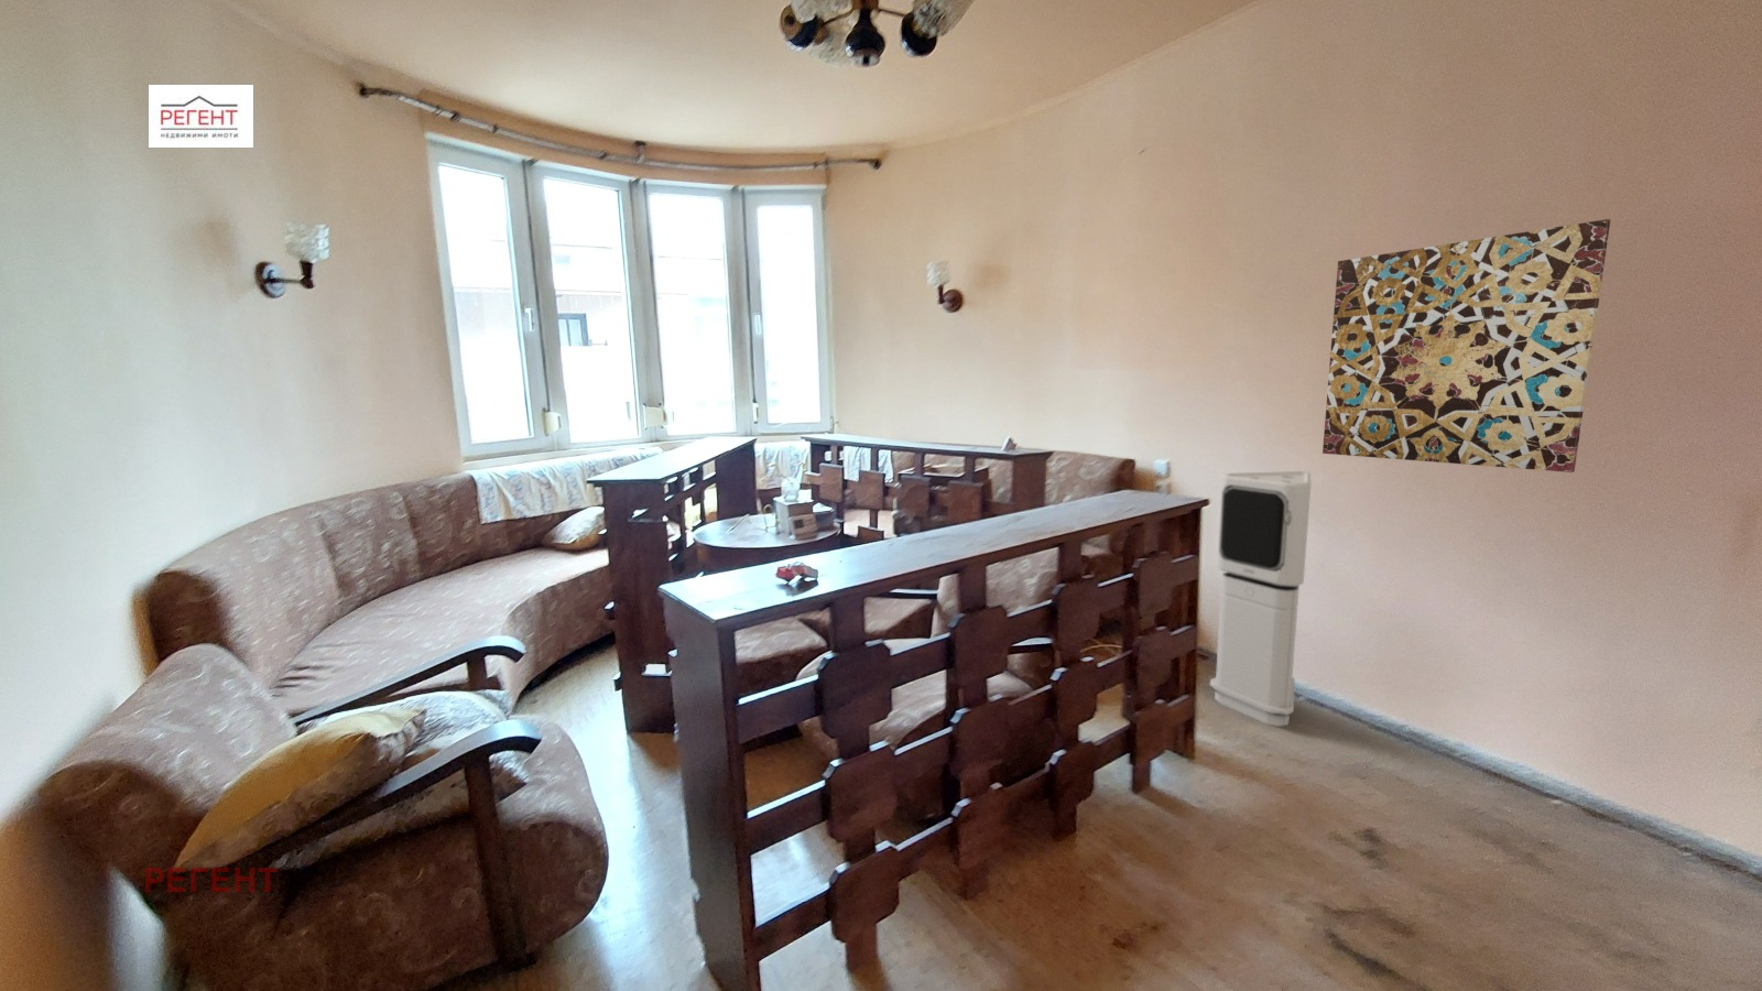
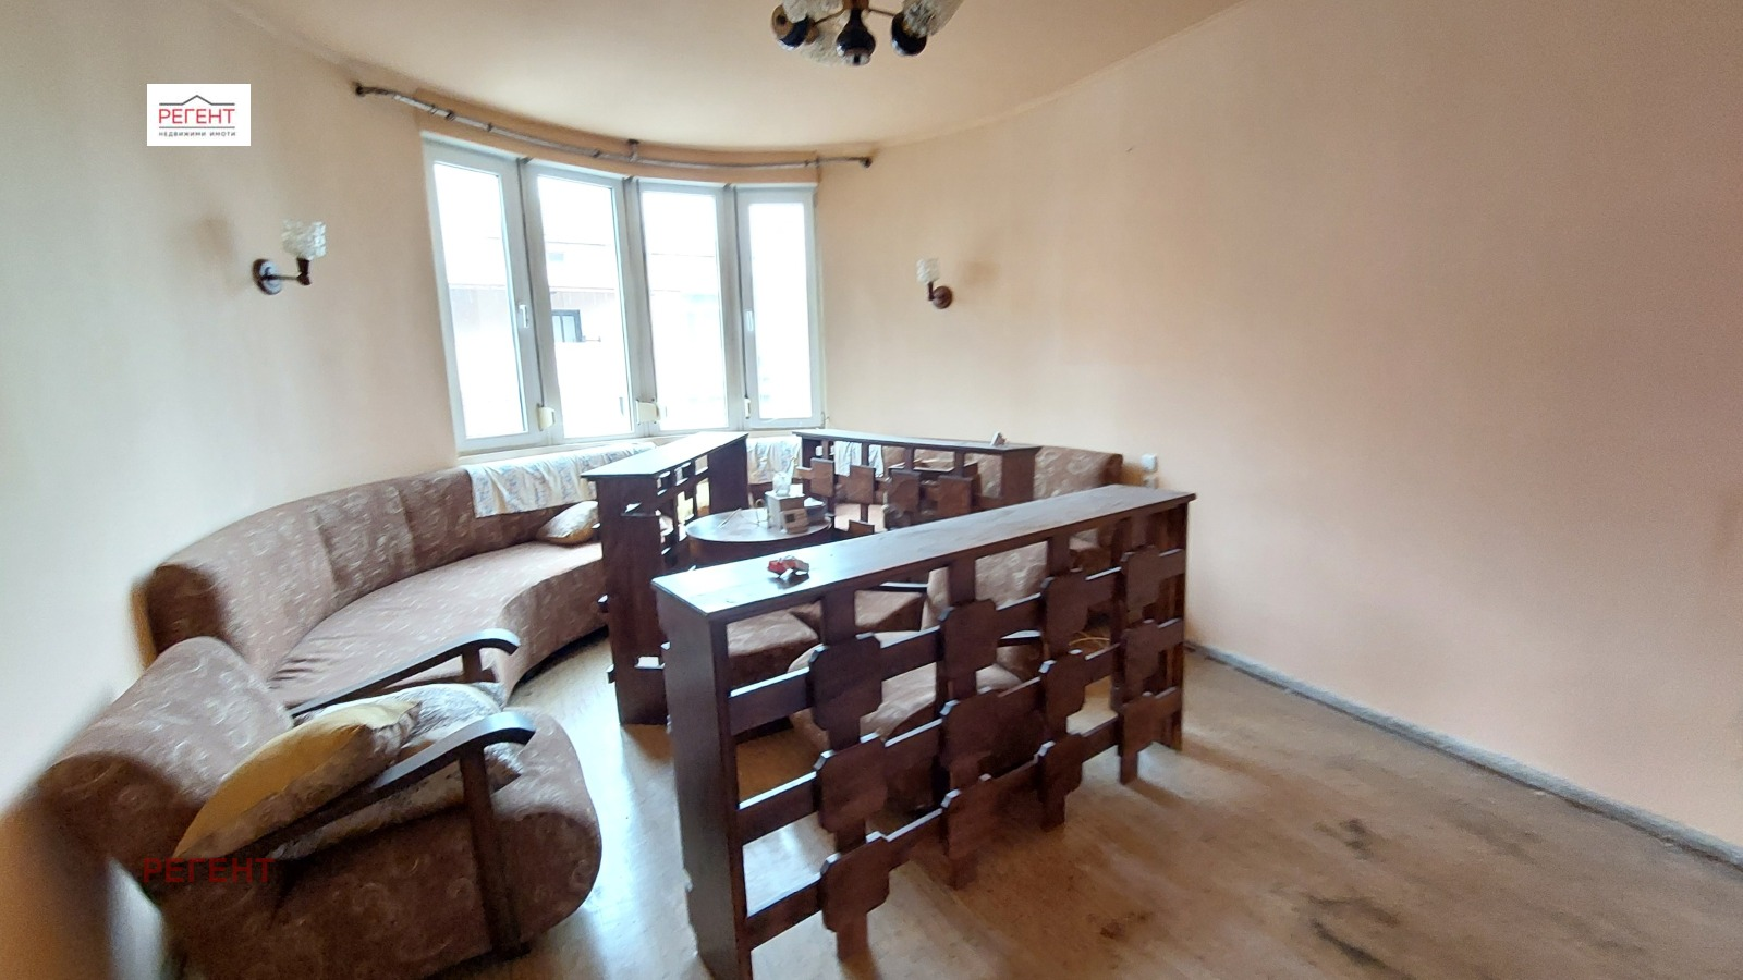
- wall art (1444, 355)
- air purifier (1273, 593)
